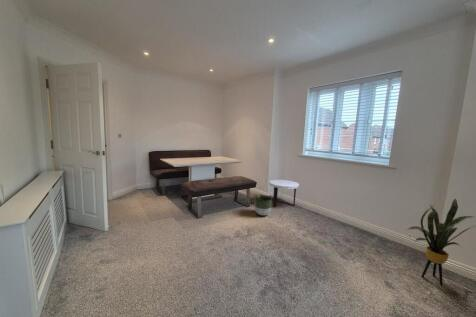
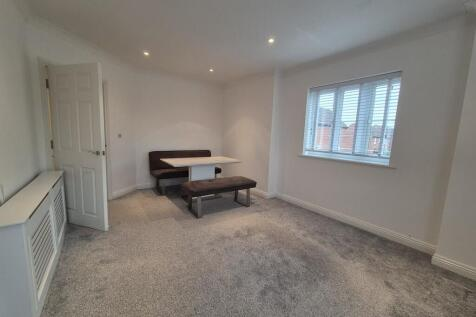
- planter (262, 206)
- side table (283, 188)
- house plant (444, 242)
